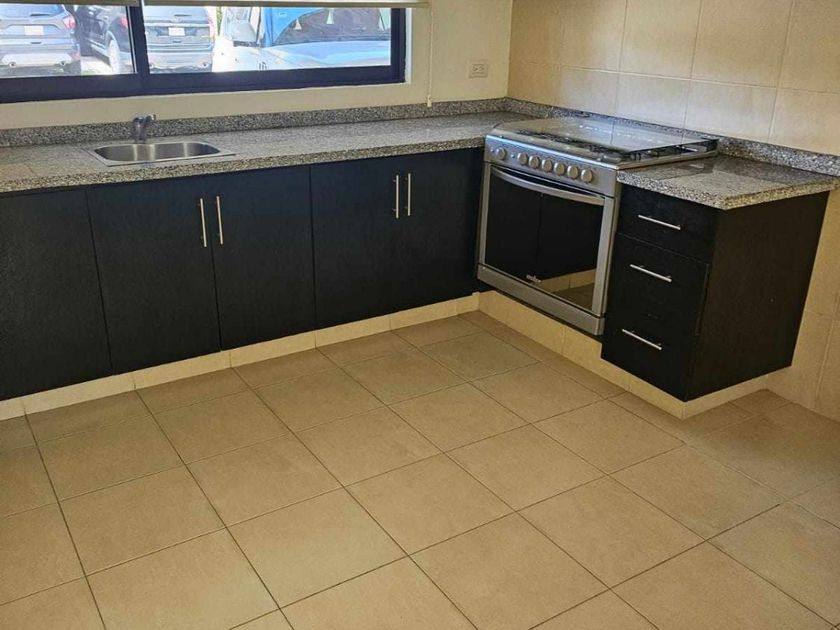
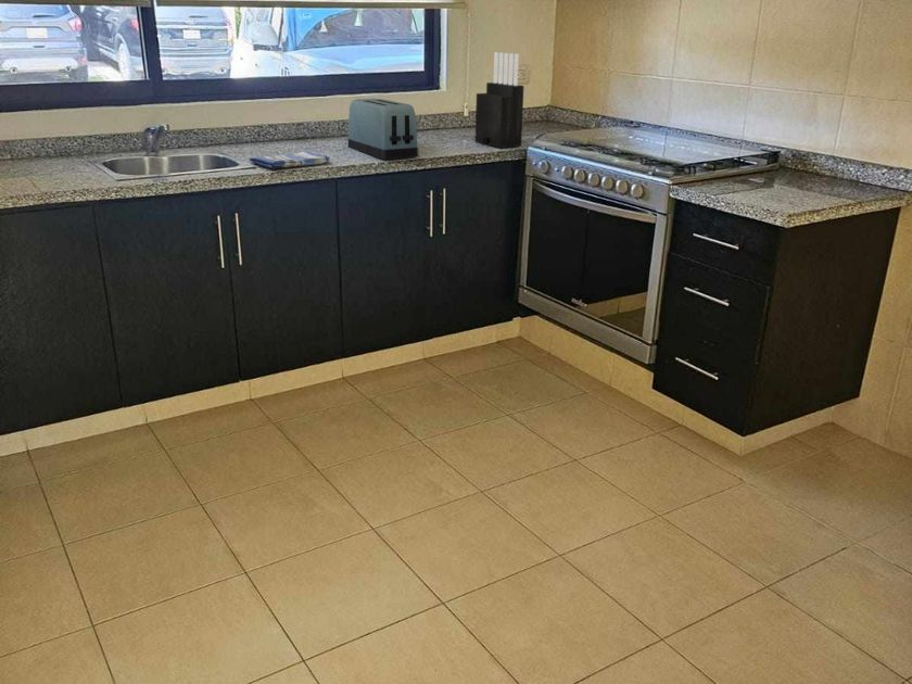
+ toaster (382, 127)
+ dish towel (290, 159)
+ knife block (496, 99)
